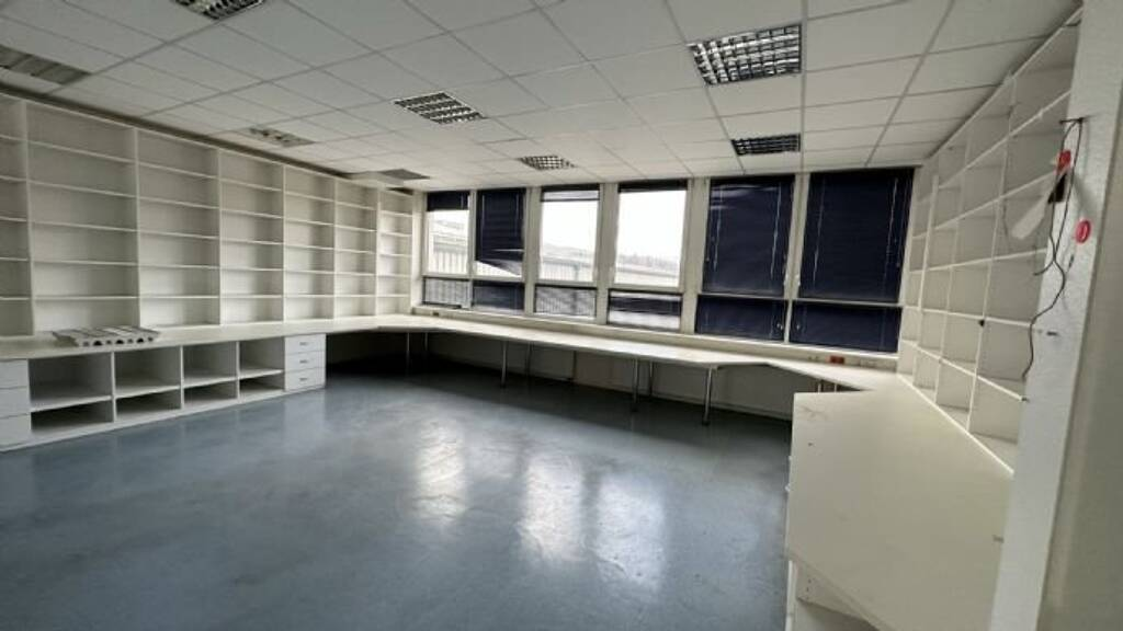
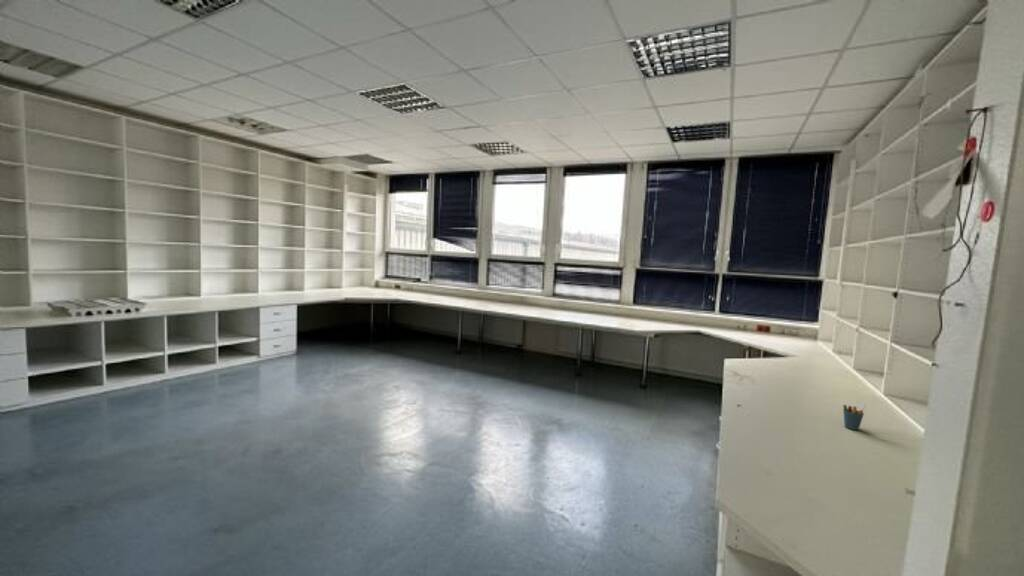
+ pen holder (853, 415)
